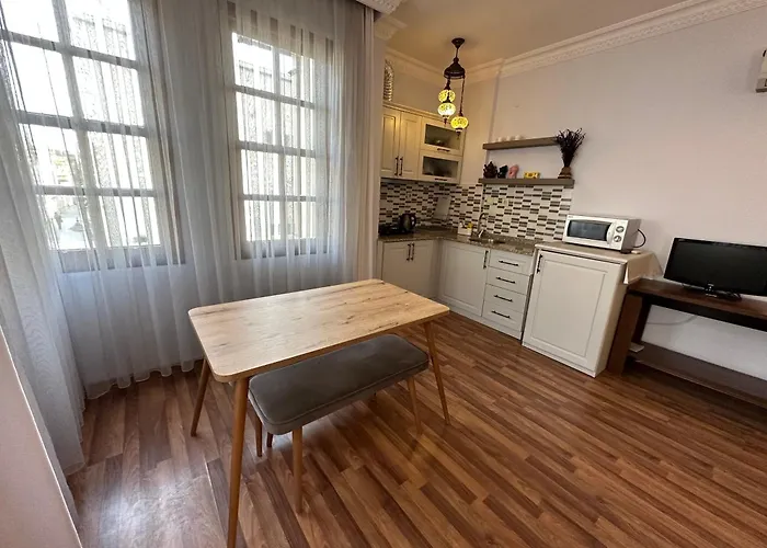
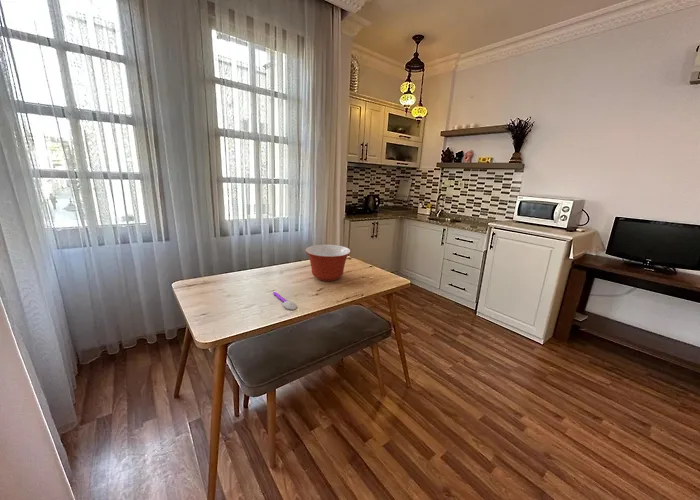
+ mixing bowl (327, 263)
+ spoon (283, 299)
